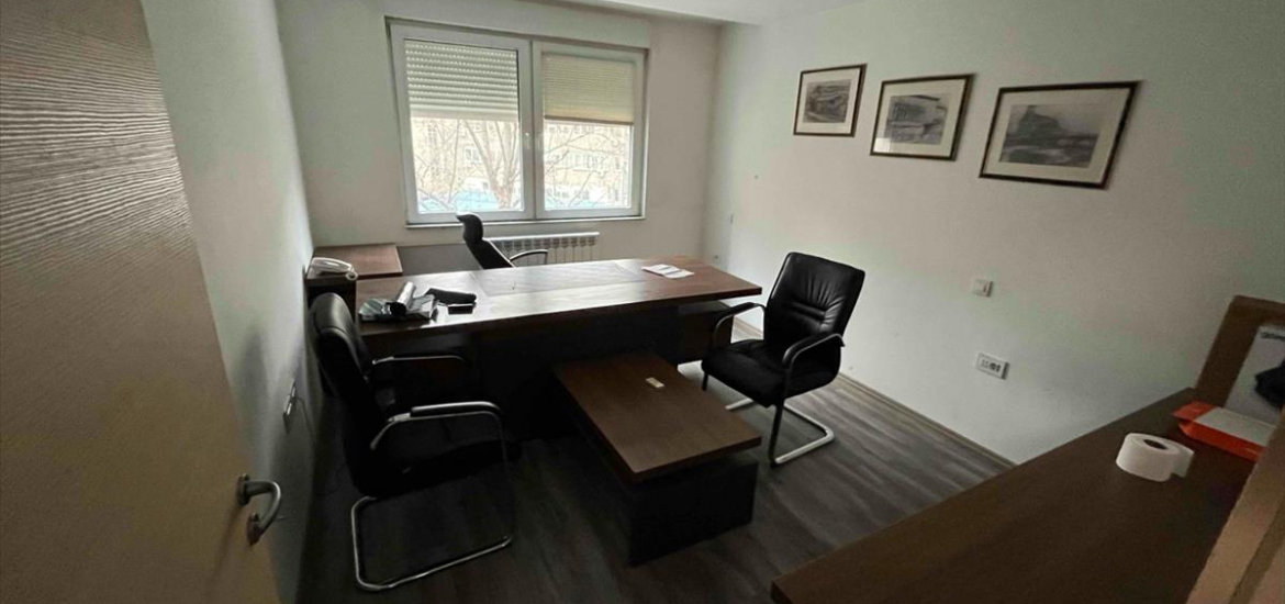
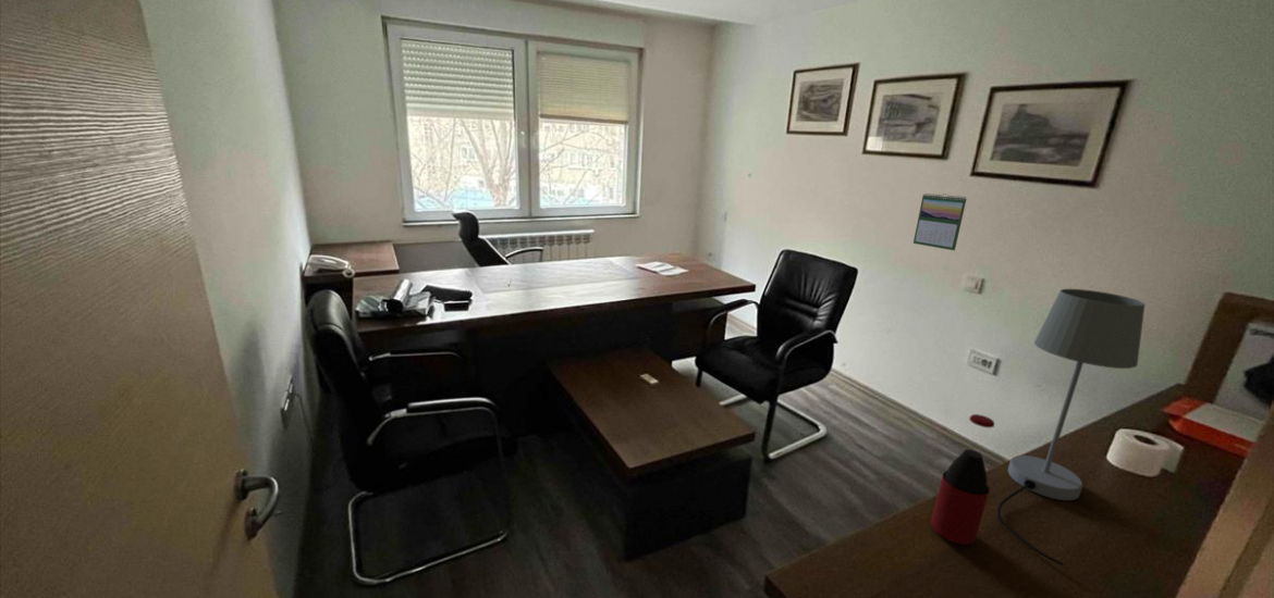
+ bottle (966, 477)
+ calendar (939, 221)
+ table lamp (1065, 409)
